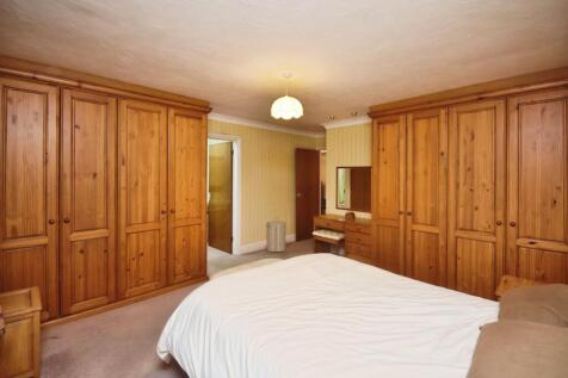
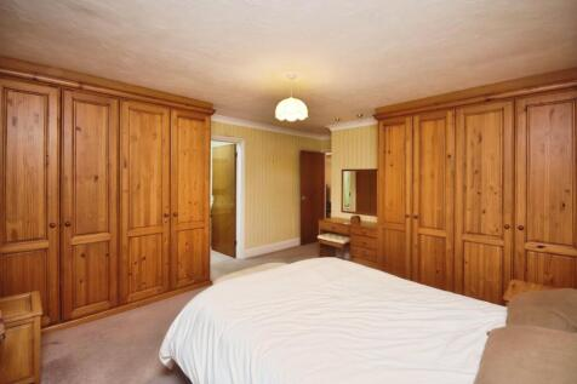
- laundry hamper (276, 234)
